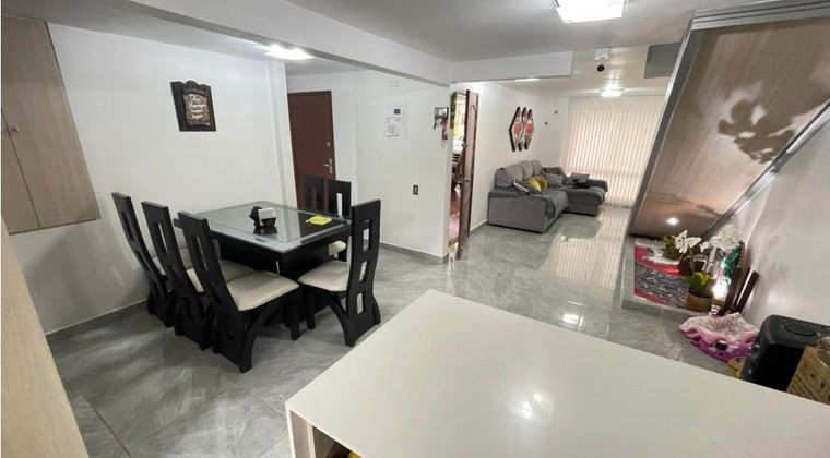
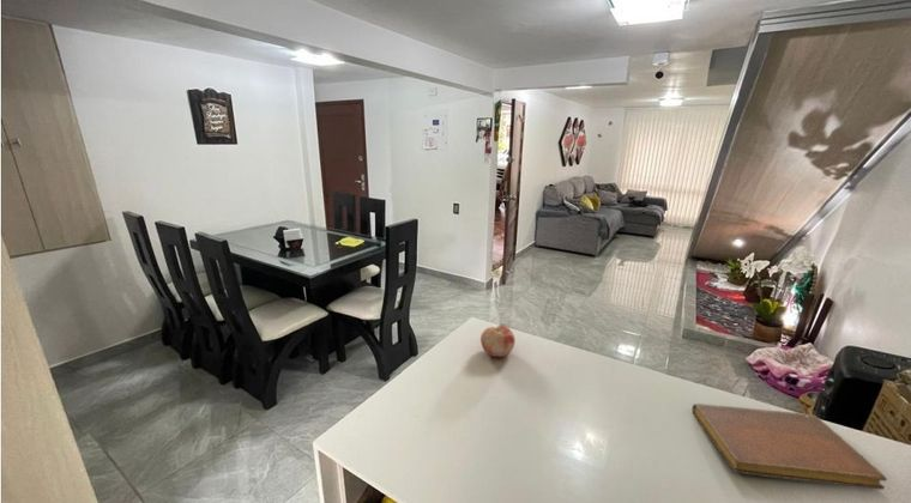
+ fruit (497, 340)
+ notebook (777, 440)
